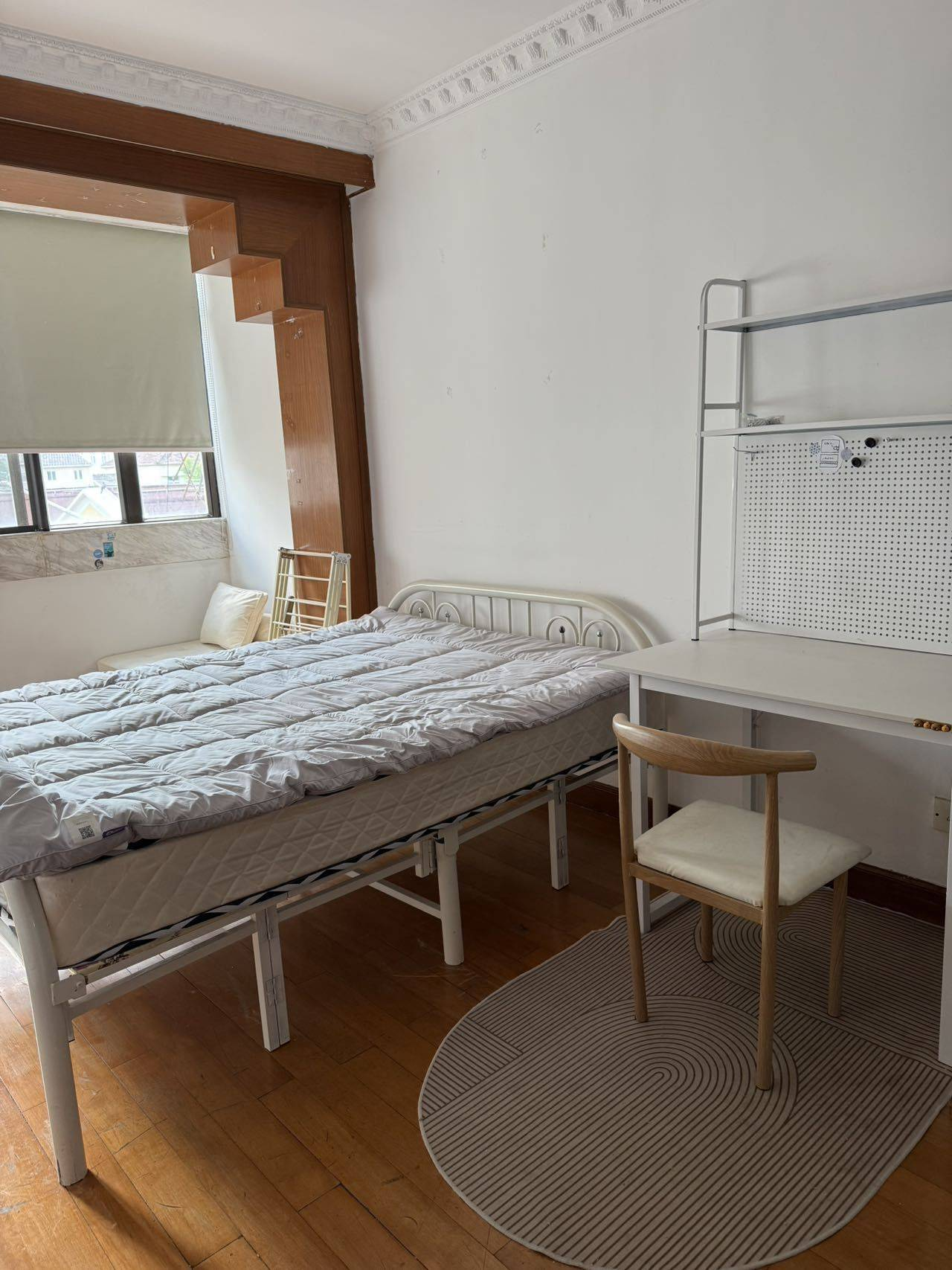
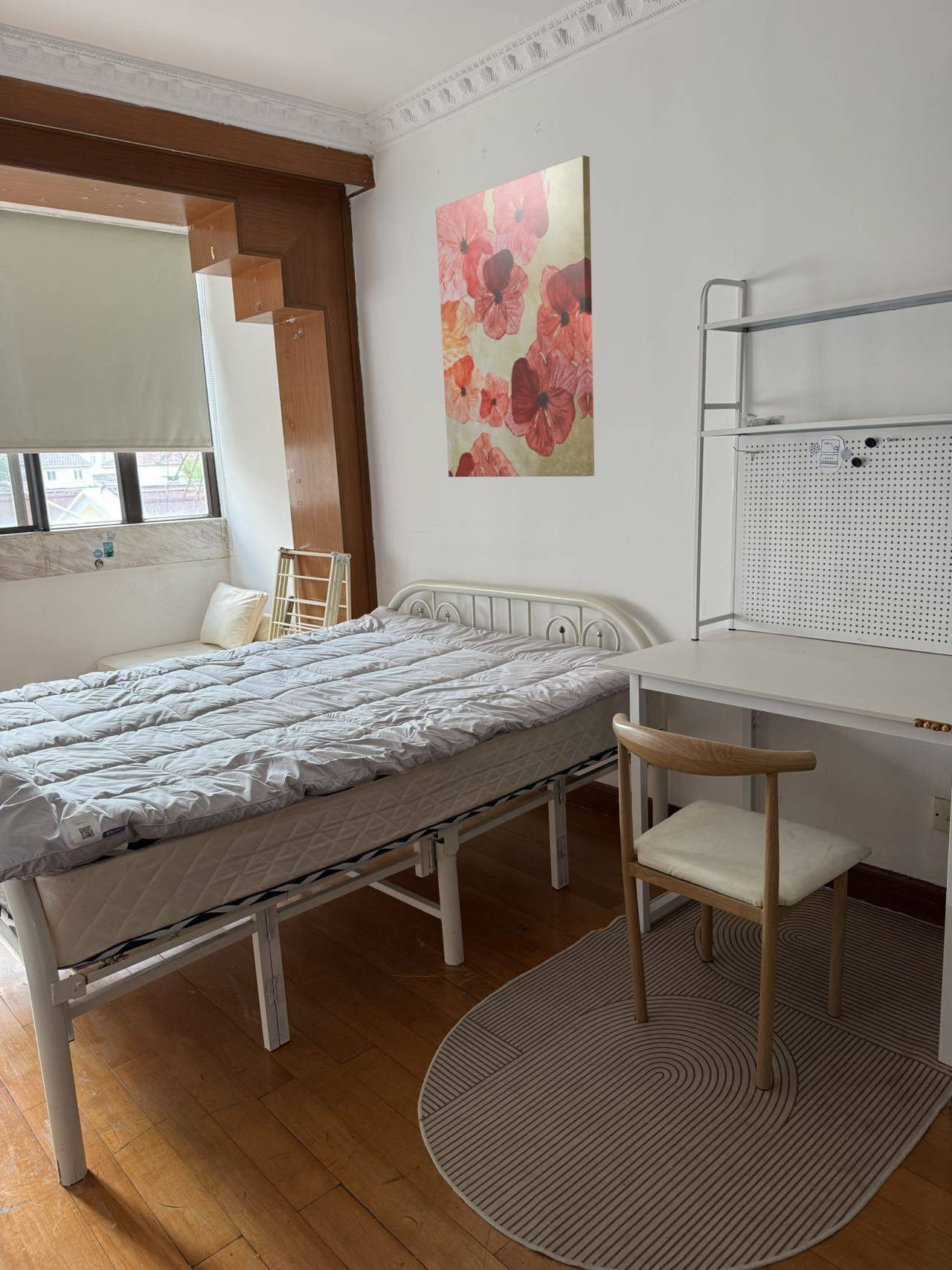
+ wall art (511, 335)
